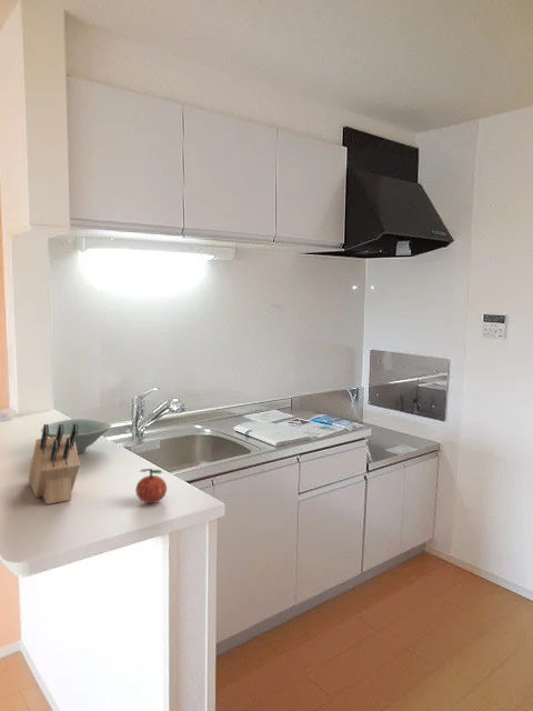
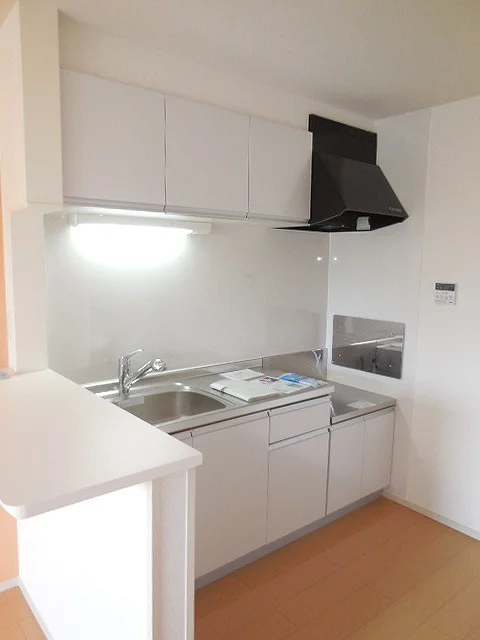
- apple (151, 484)
- knife block (53, 454)
- bowl (78, 438)
